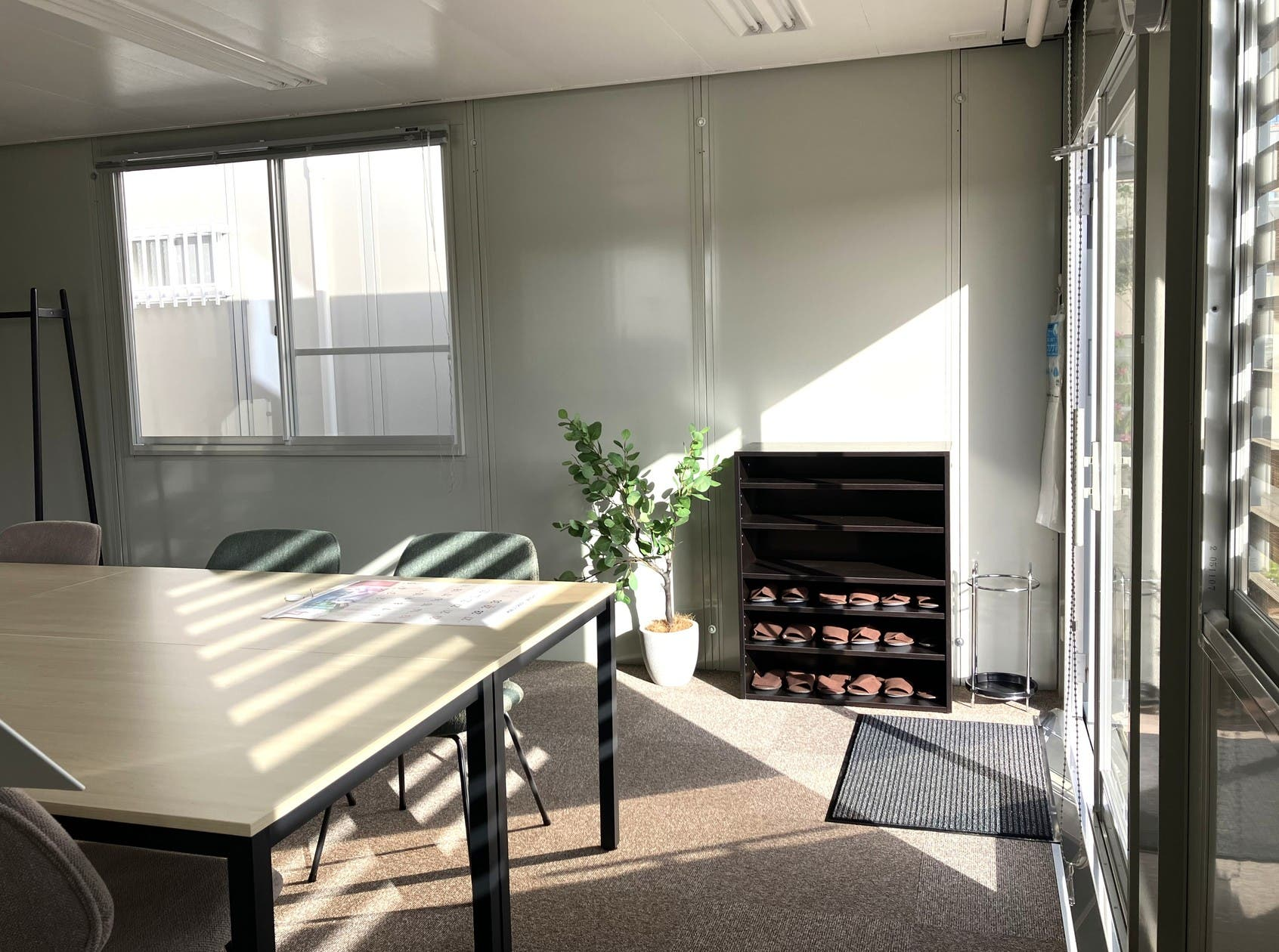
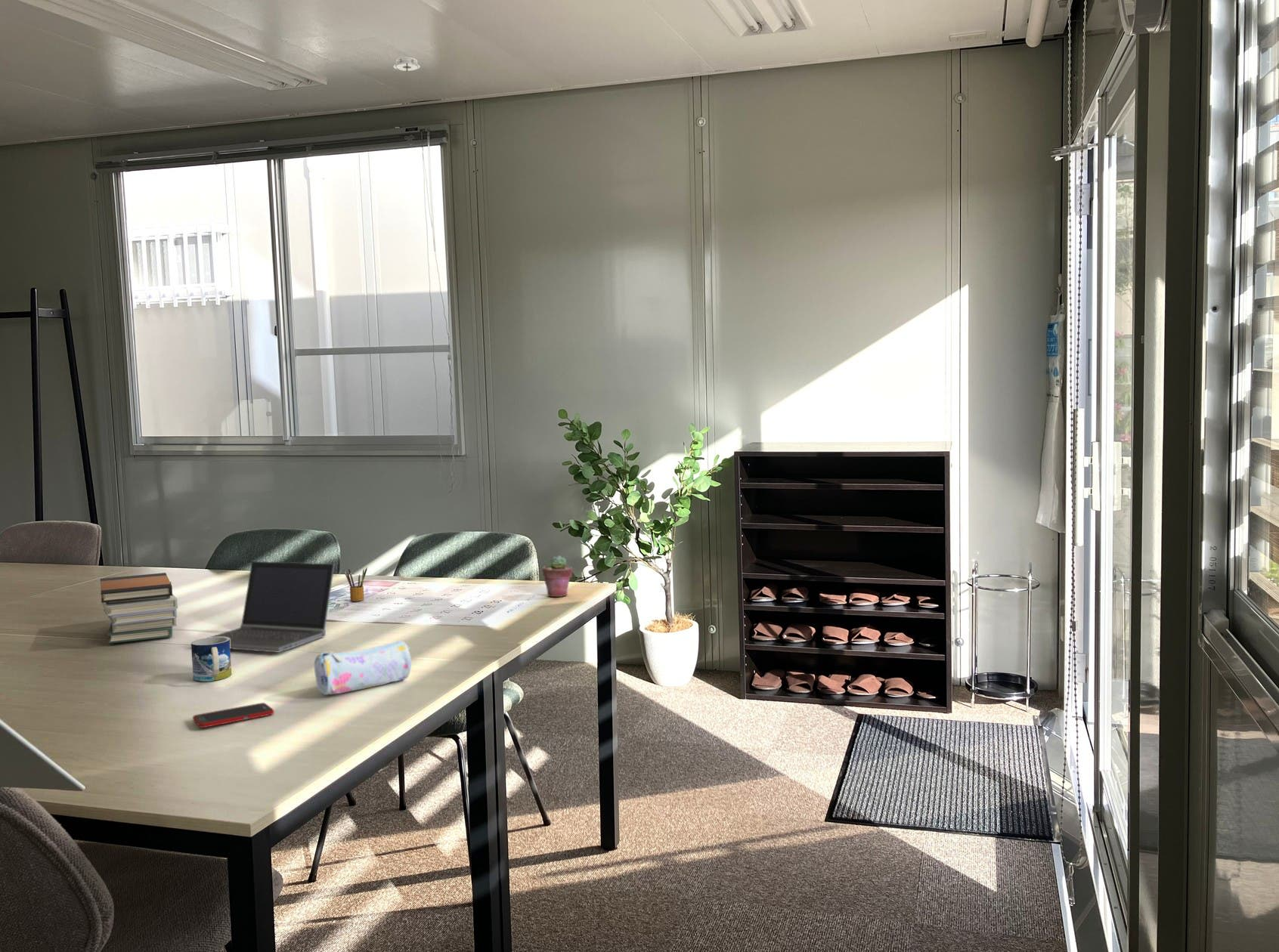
+ cell phone (234, 715)
+ mug (212, 660)
+ laptop computer (265, 604)
+ pencil box (358, 583)
+ smoke detector (406, 64)
+ pencil case (363, 666)
+ book stack (138, 607)
+ potted succulent (557, 575)
